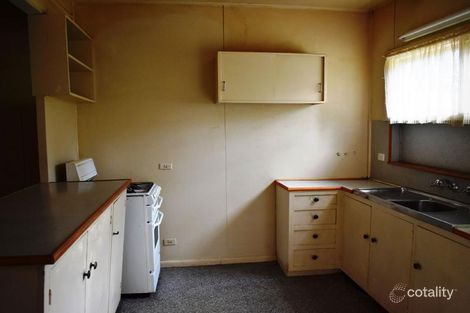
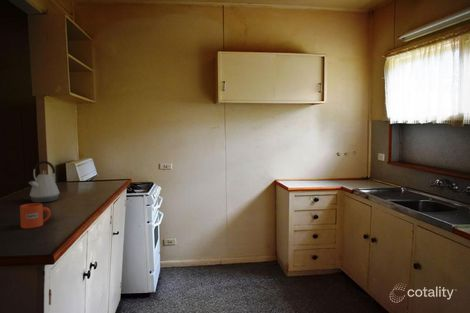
+ kettle (43, 181)
+ mug (36, 214)
